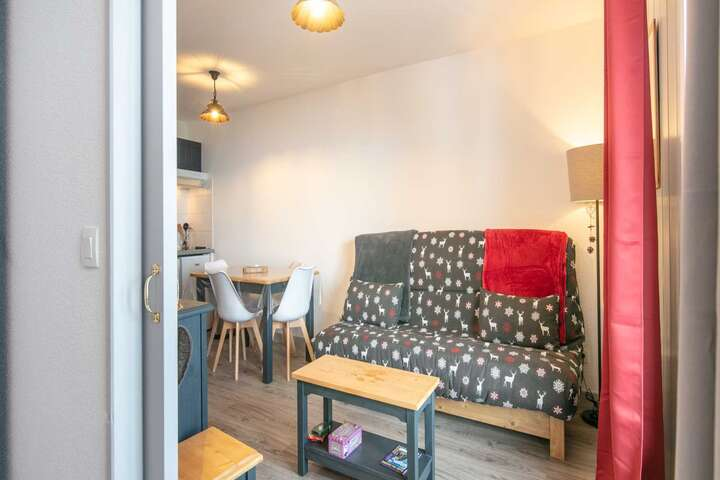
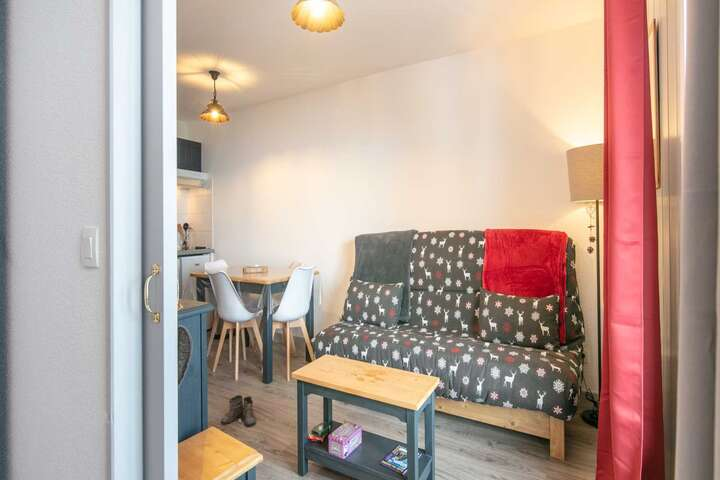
+ boots (239, 409)
